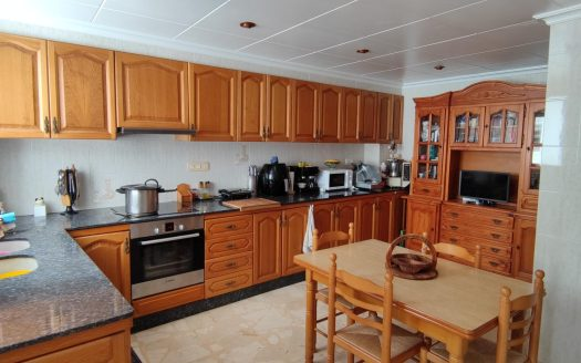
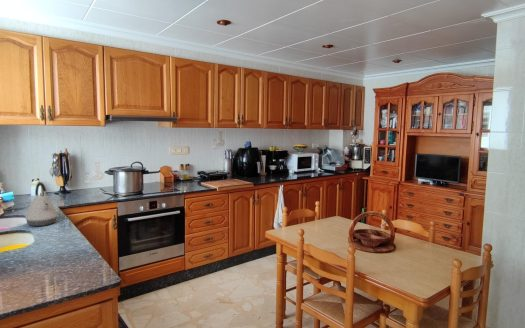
+ kettle (41, 203)
